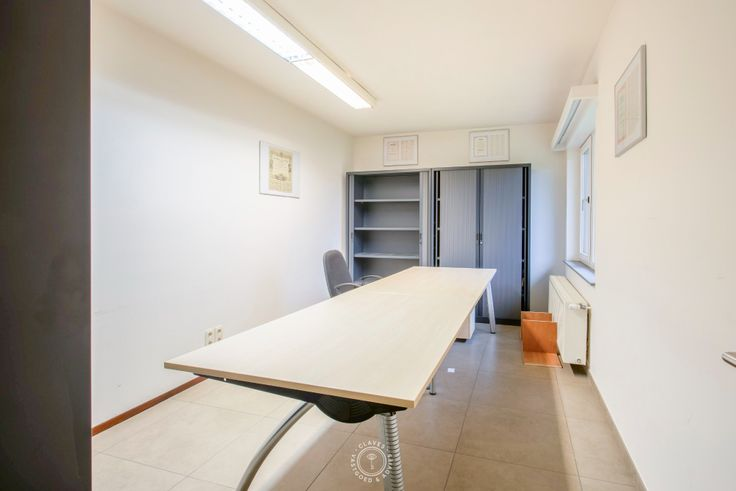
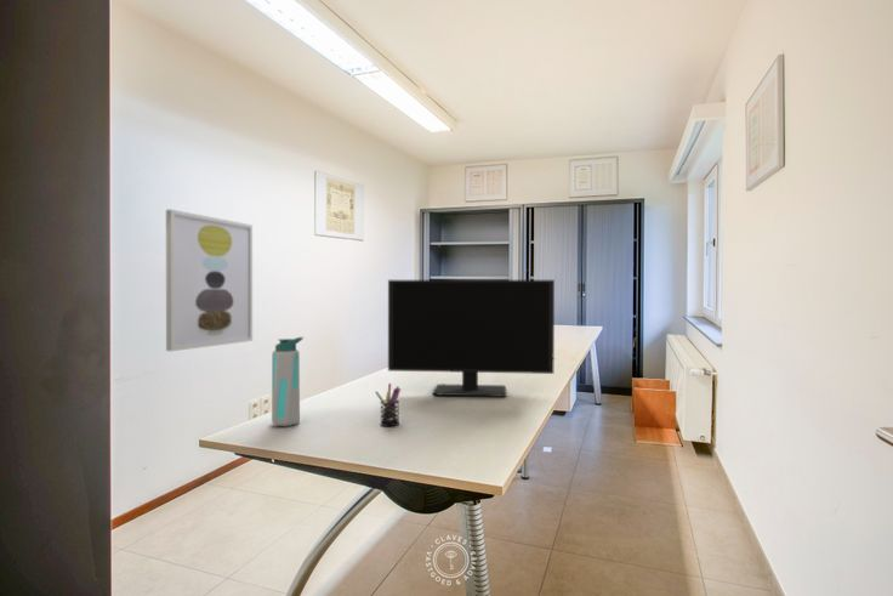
+ water bottle (288, 380)
+ monitor (470, 335)
+ pen holder (387, 404)
+ wall art (214, 282)
